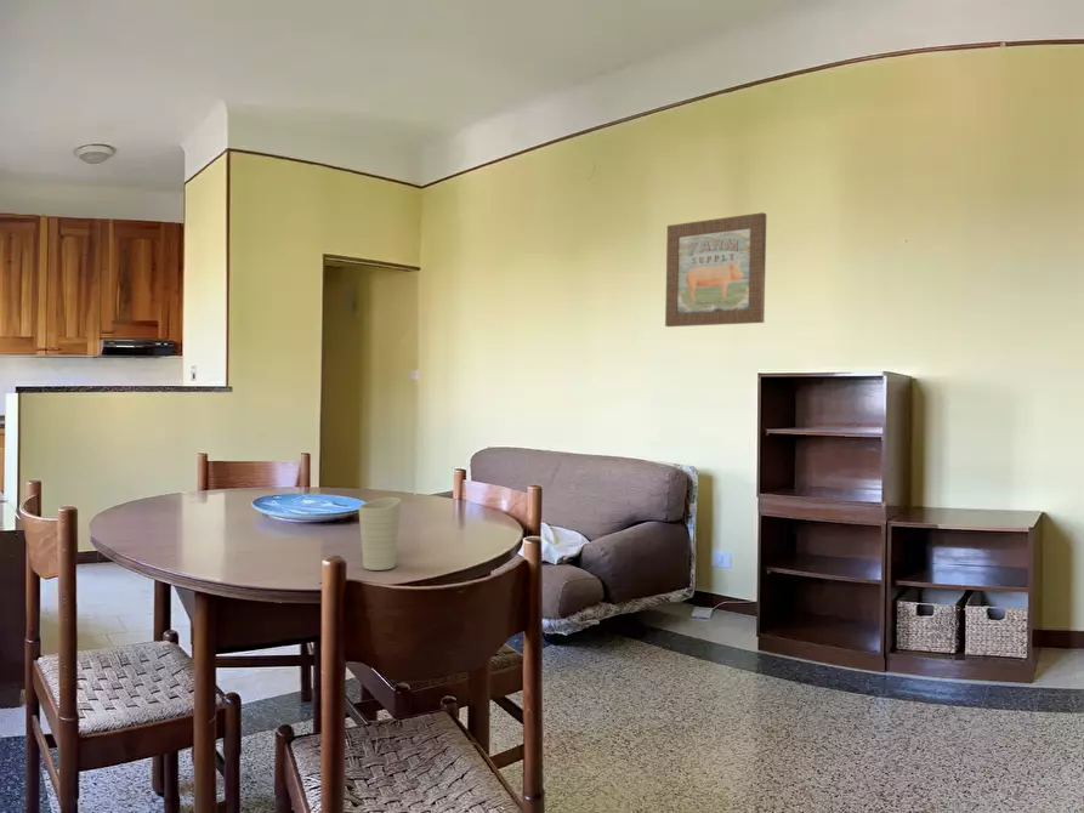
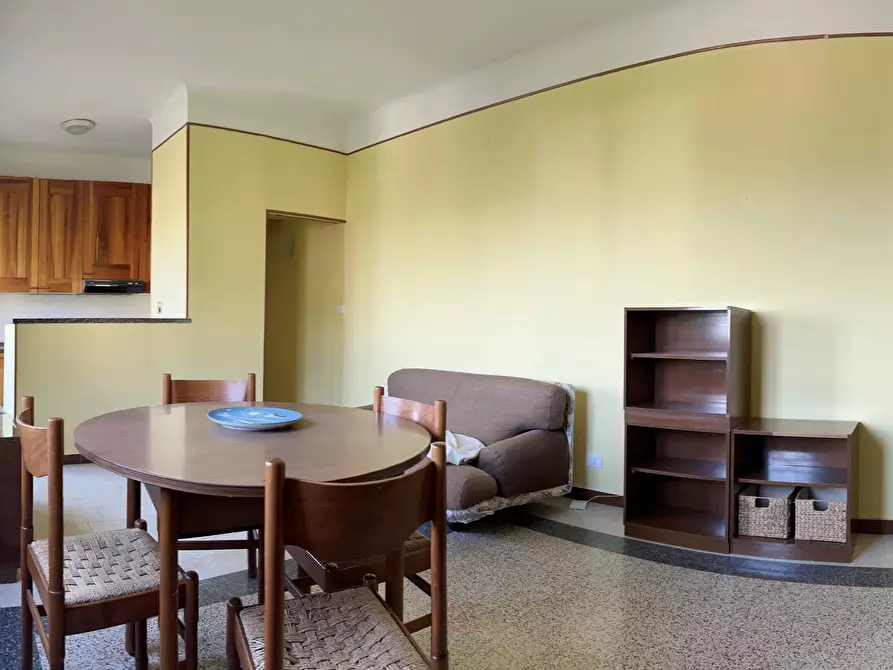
- cup (379, 533)
- wall art (714, 272)
